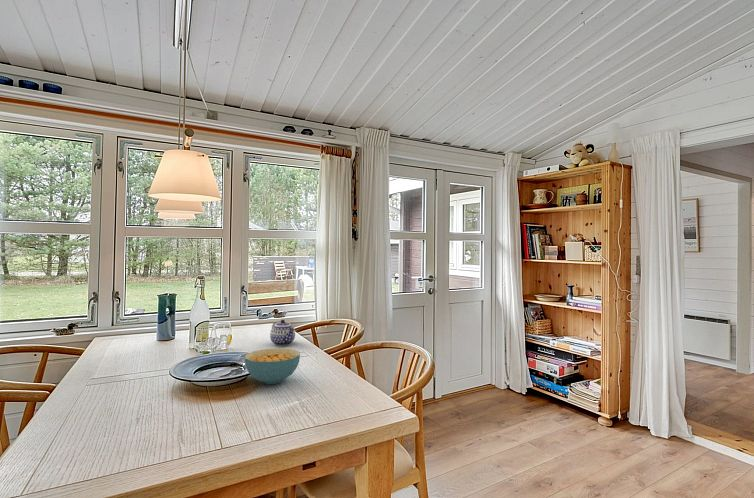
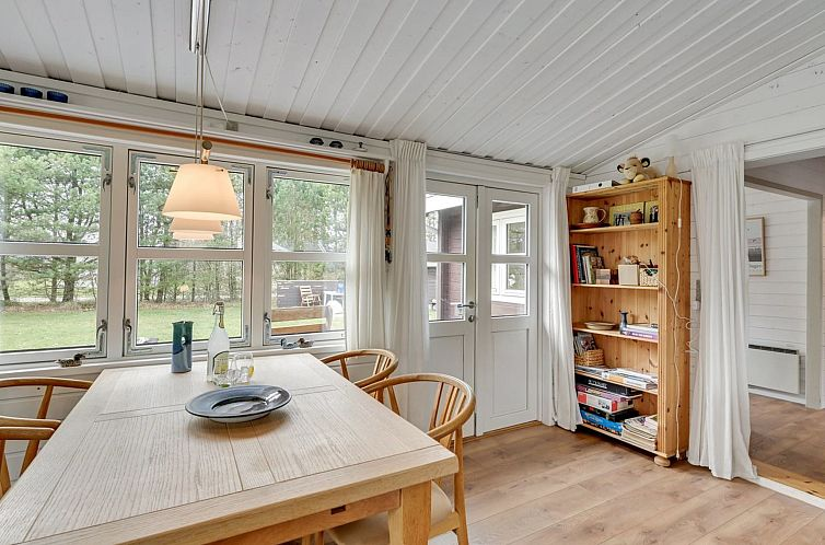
- cereal bowl (272, 368)
- teapot (282, 331)
